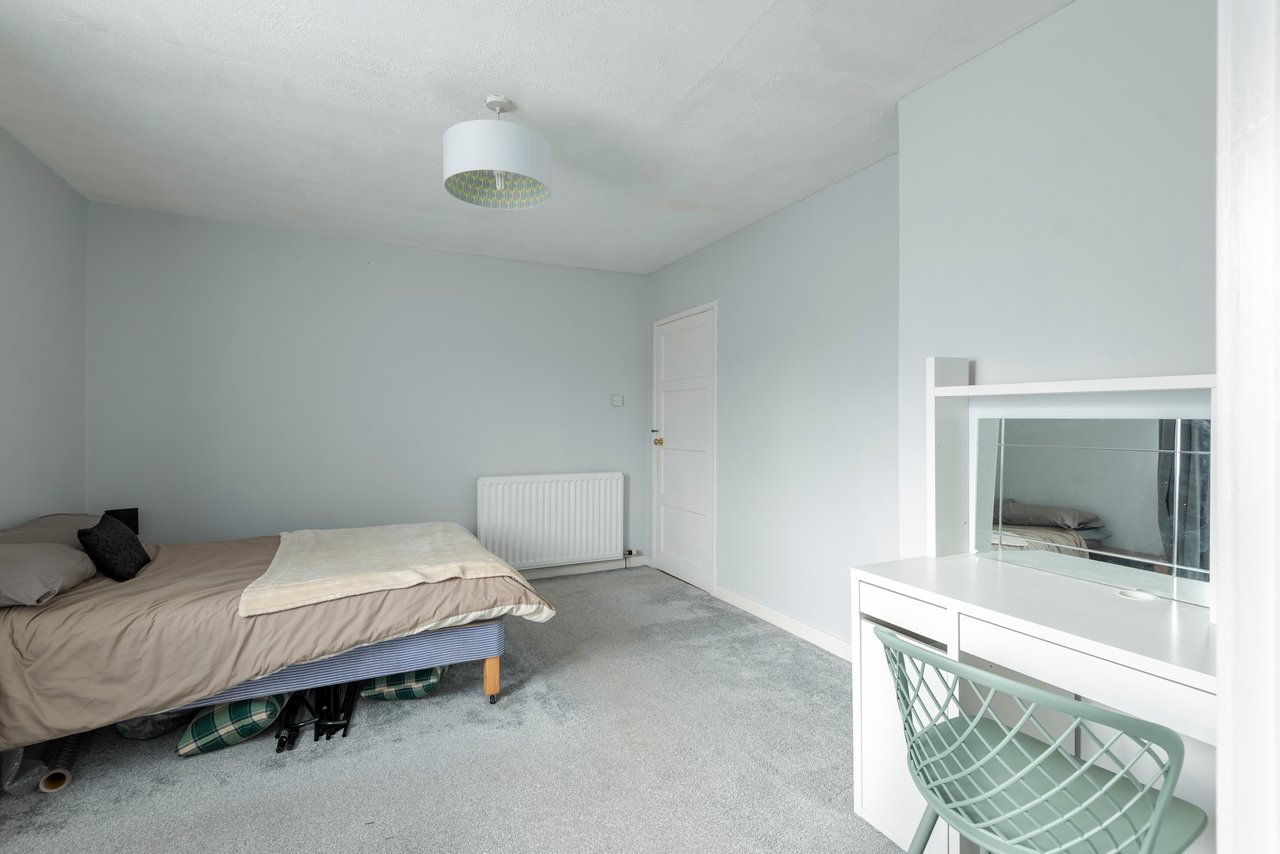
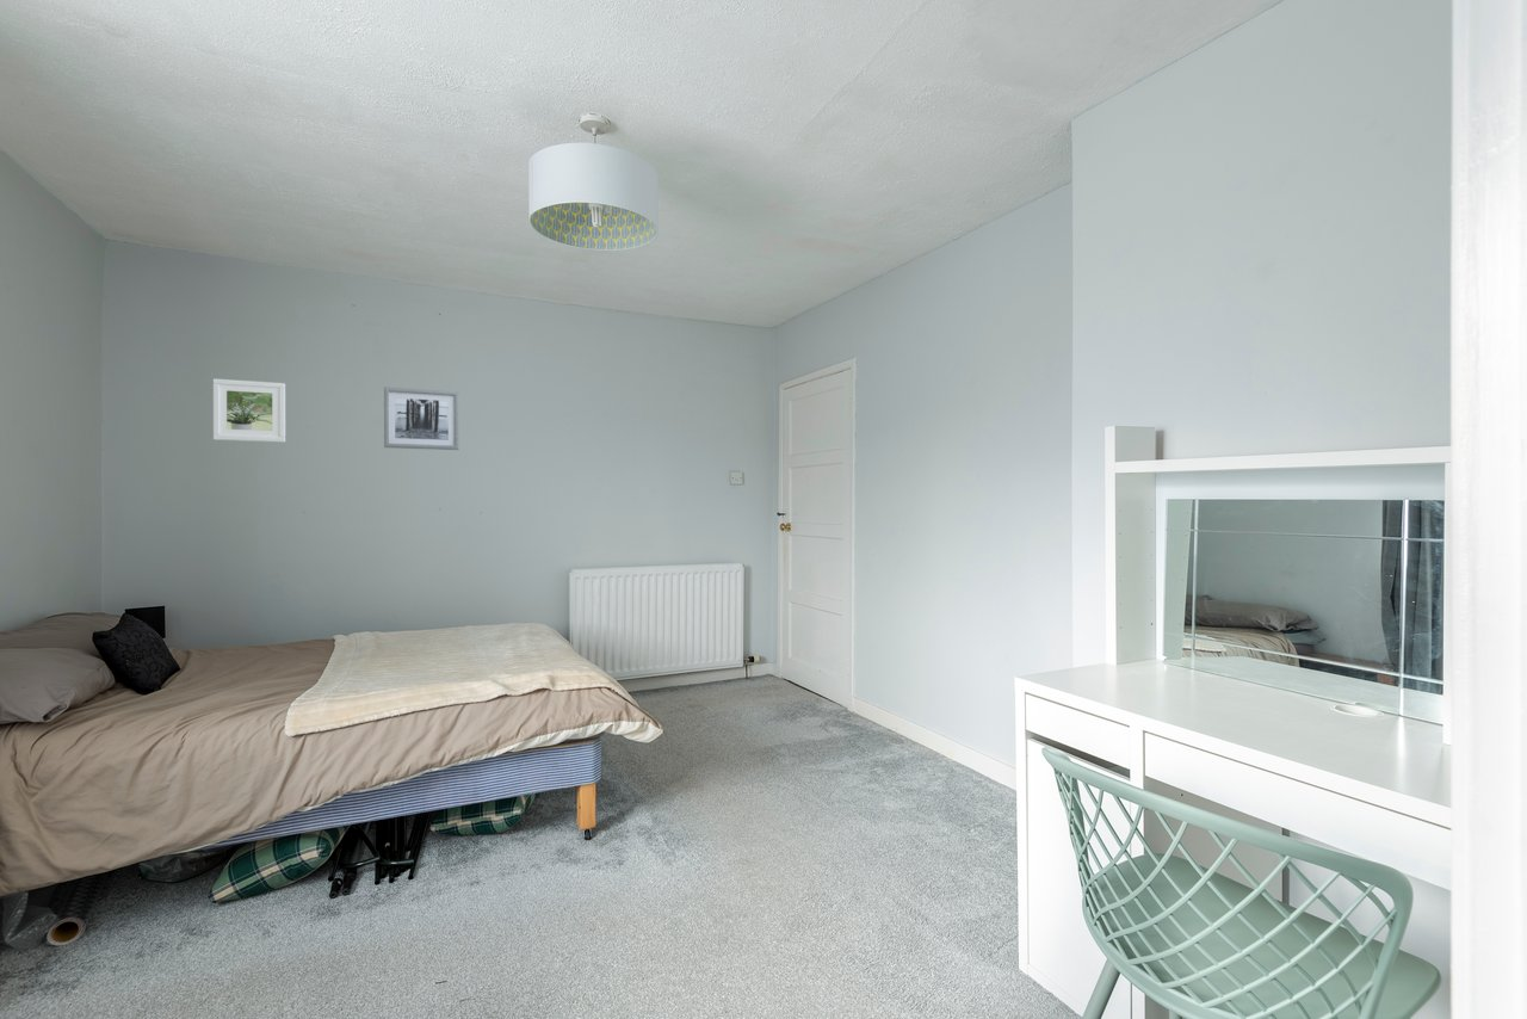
+ wall art (421, 419)
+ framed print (249, 410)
